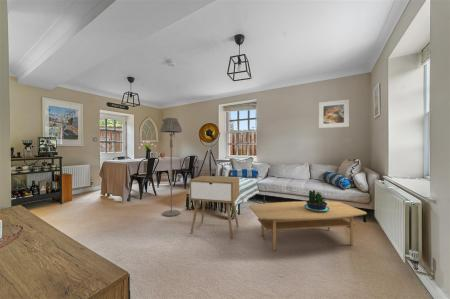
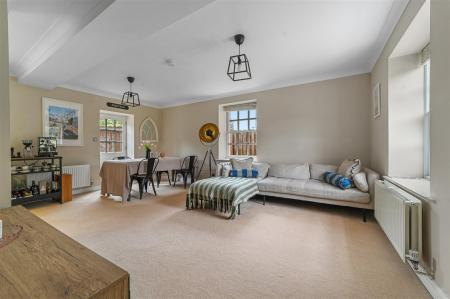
- coffee table (304, 223)
- potted plant (316, 199)
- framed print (333, 114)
- nightstand (215, 201)
- floor lamp (171, 166)
